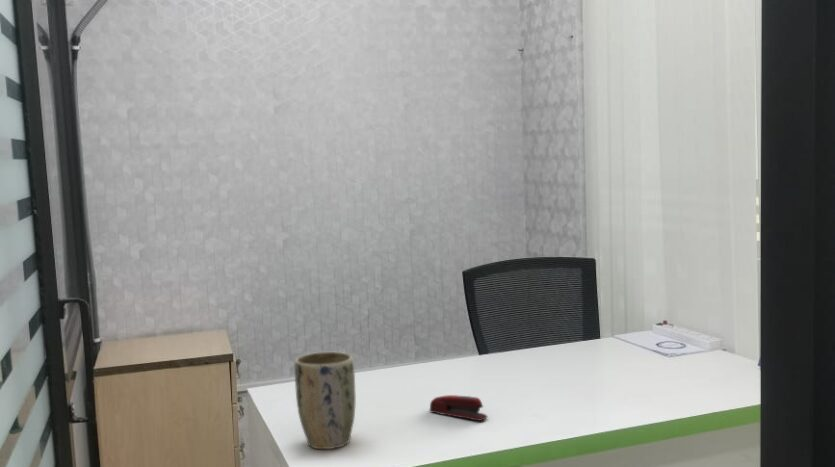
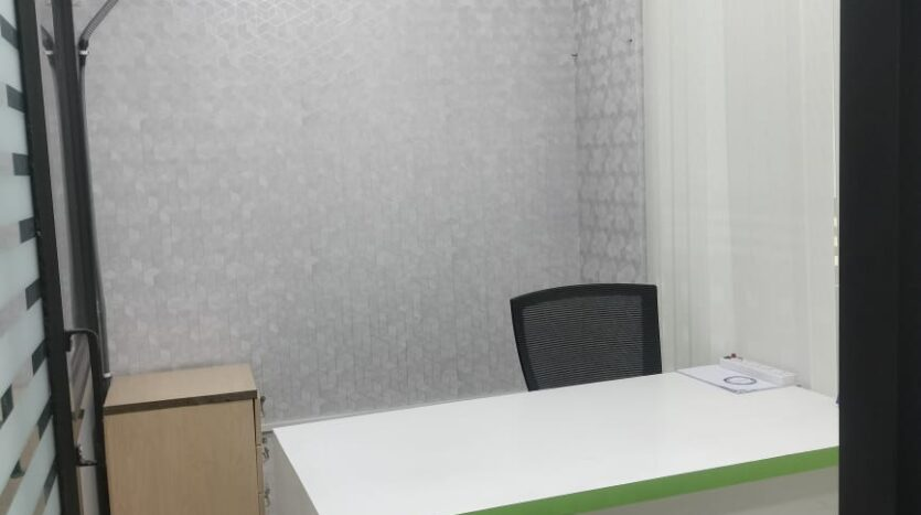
- plant pot (326, 400)
- stapler (457, 404)
